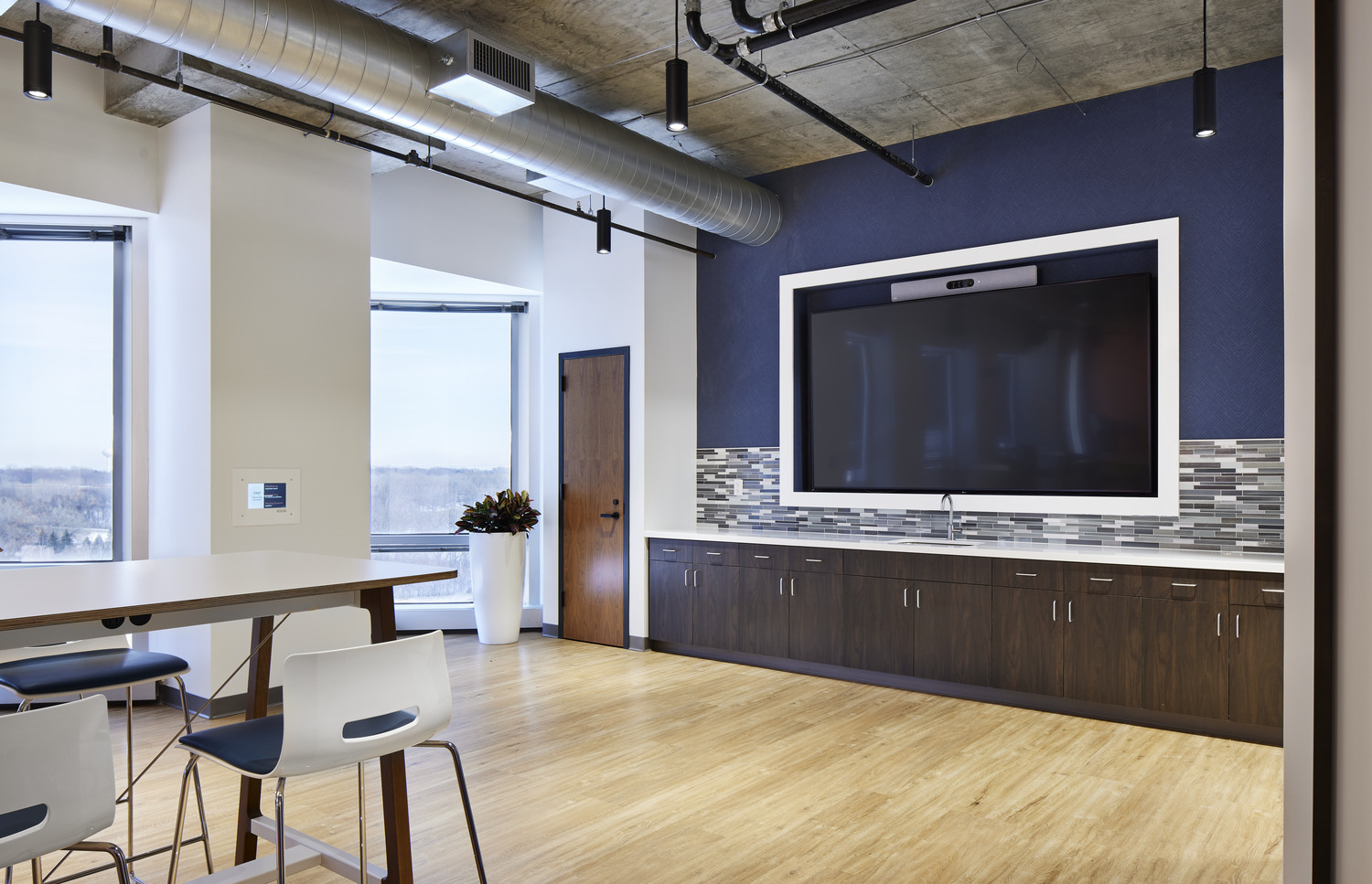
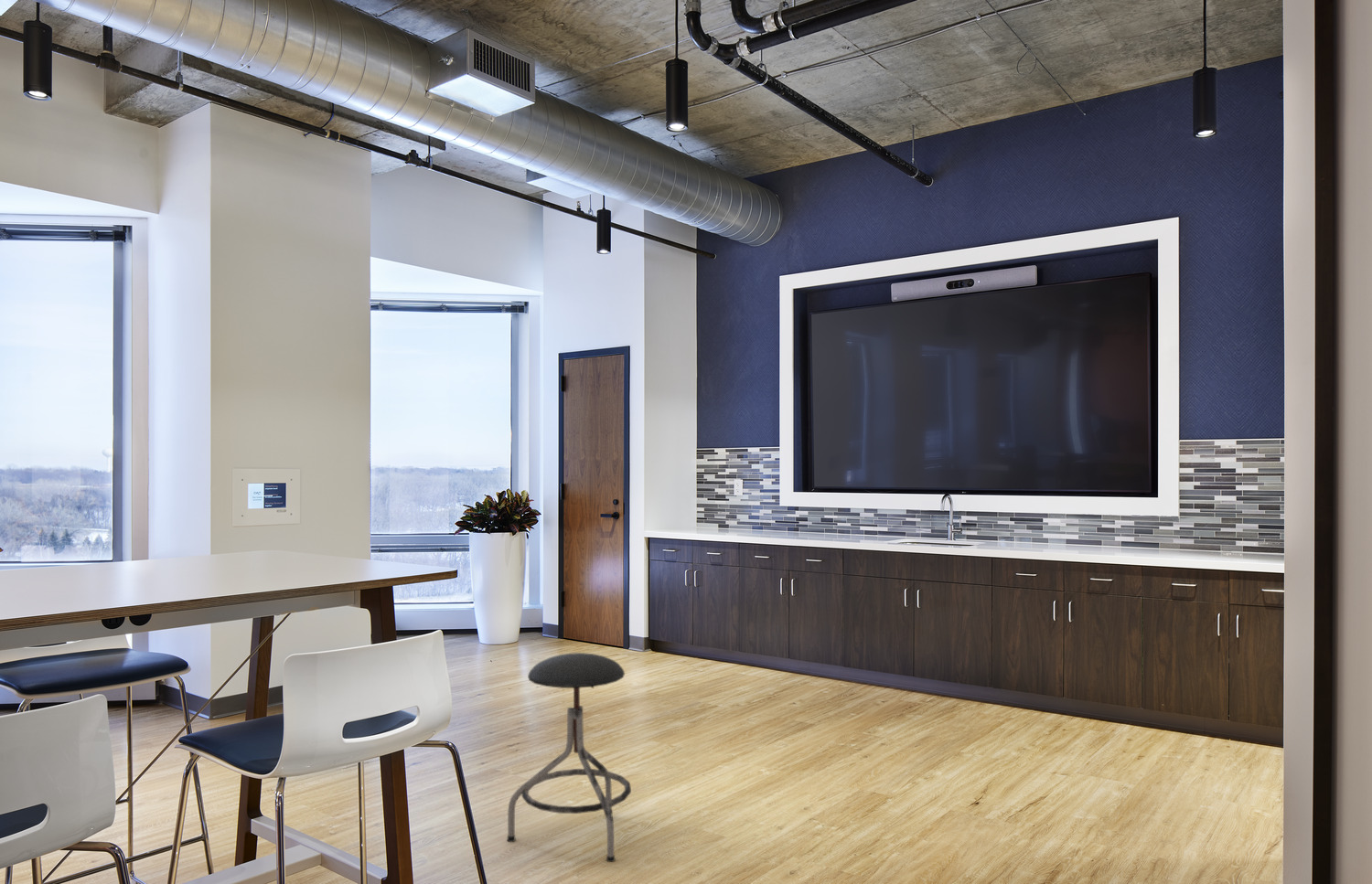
+ stool (569, 747)
